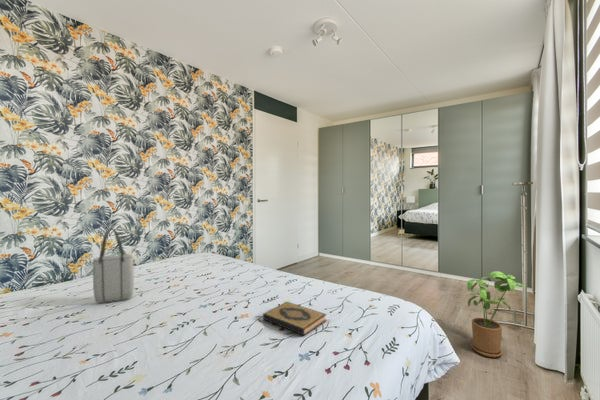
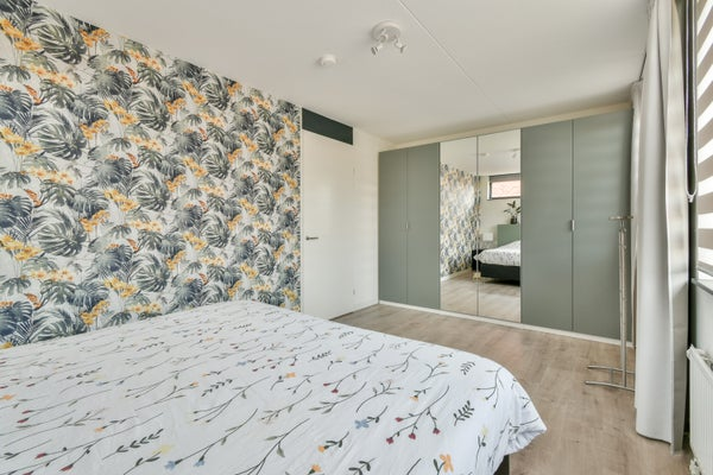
- tote bag (113, 264)
- hardback book (294, 316)
- house plant (486, 312)
